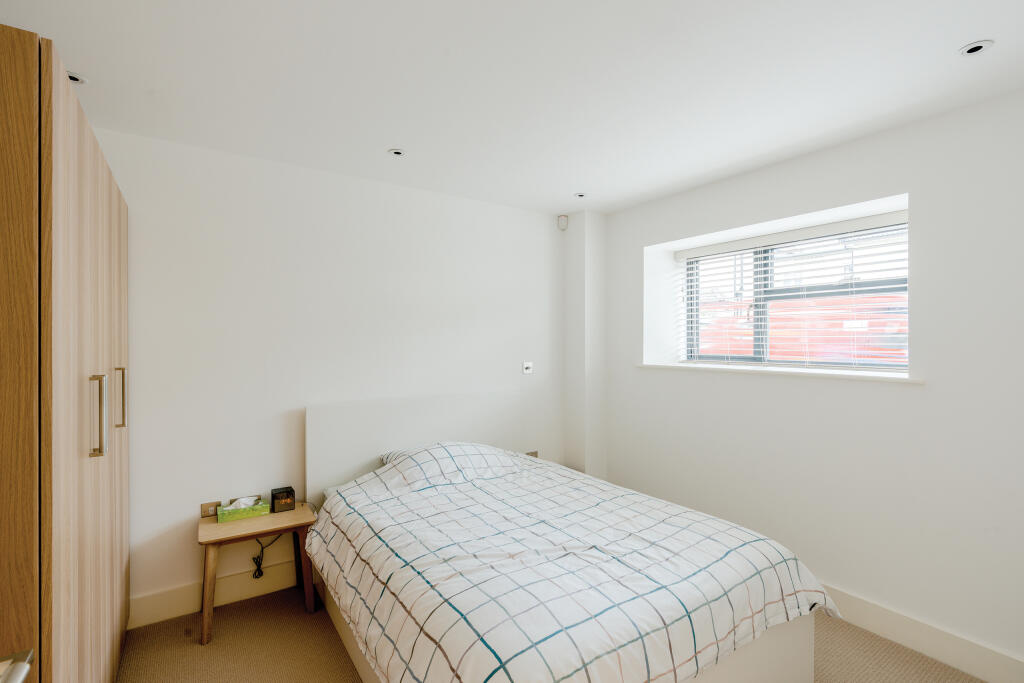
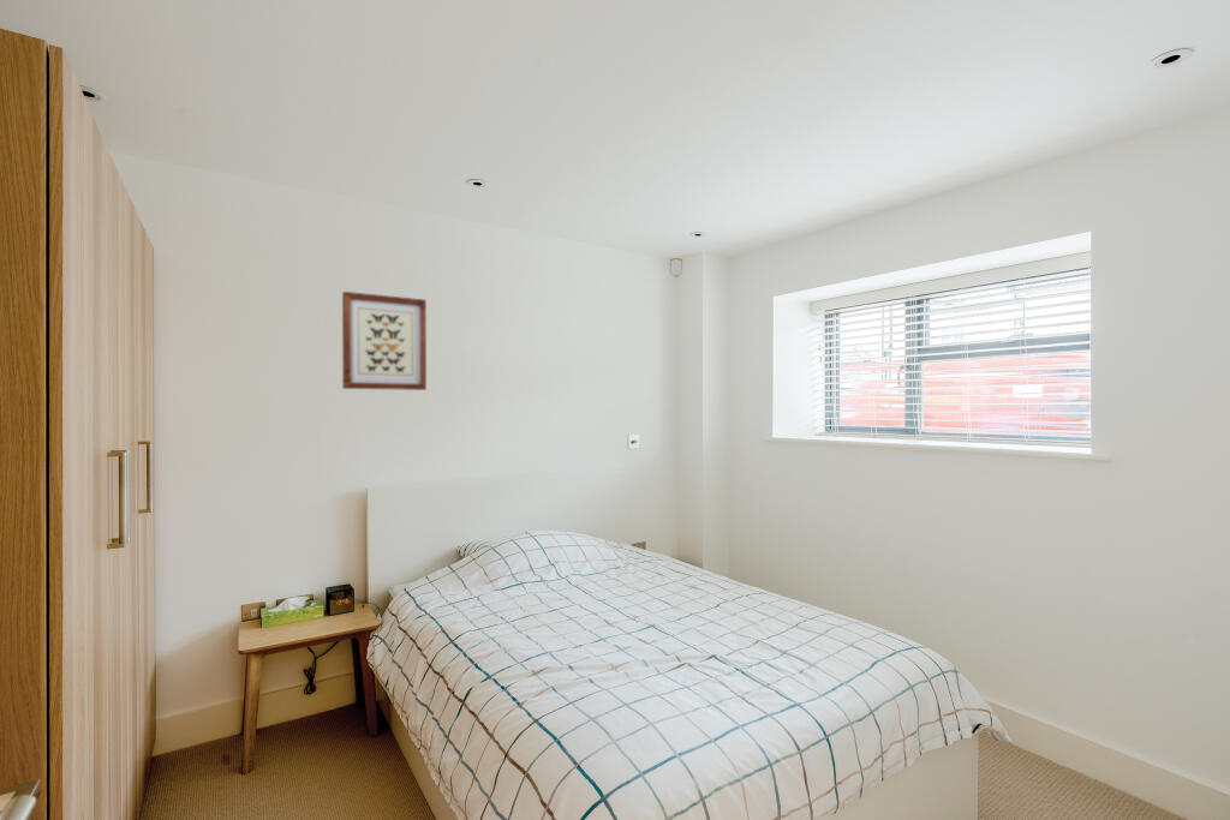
+ wall art (386, 342)
